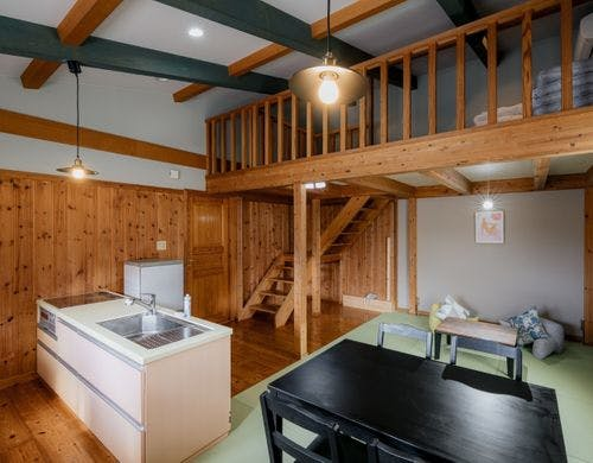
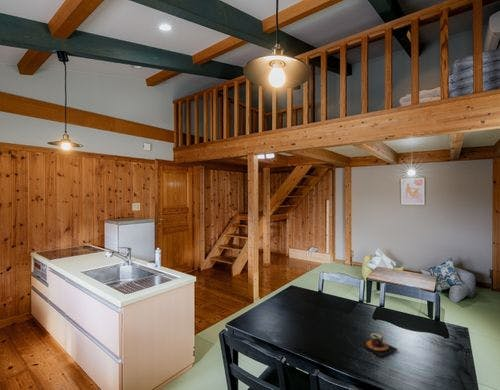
+ teacup (378, 342)
